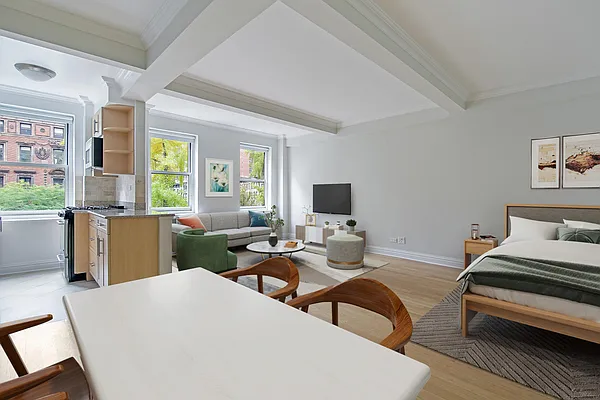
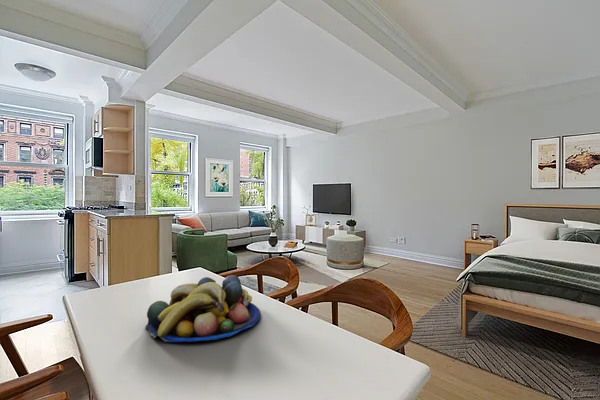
+ fruit bowl (207, 299)
